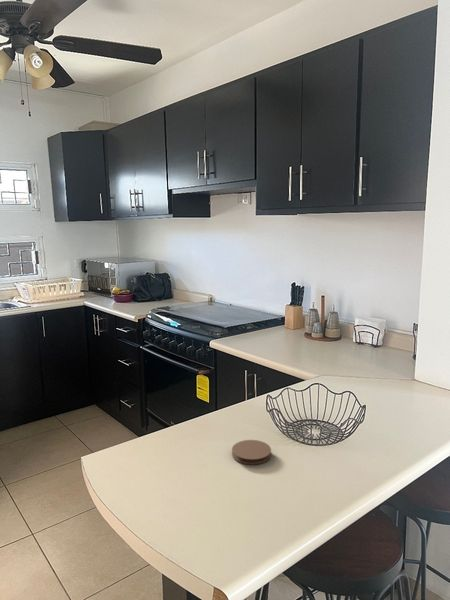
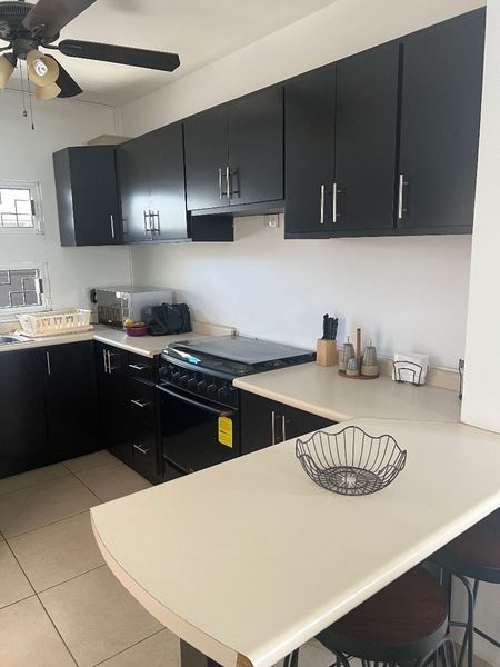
- coaster (251, 451)
